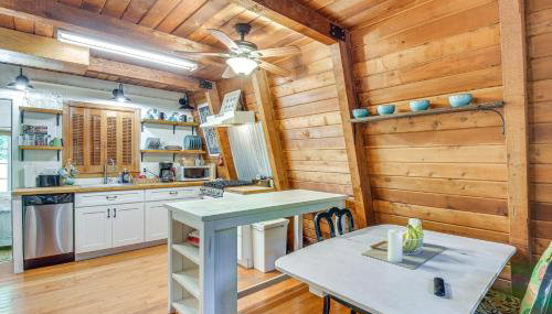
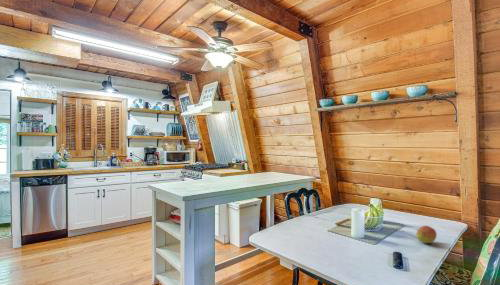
+ fruit (426, 234)
